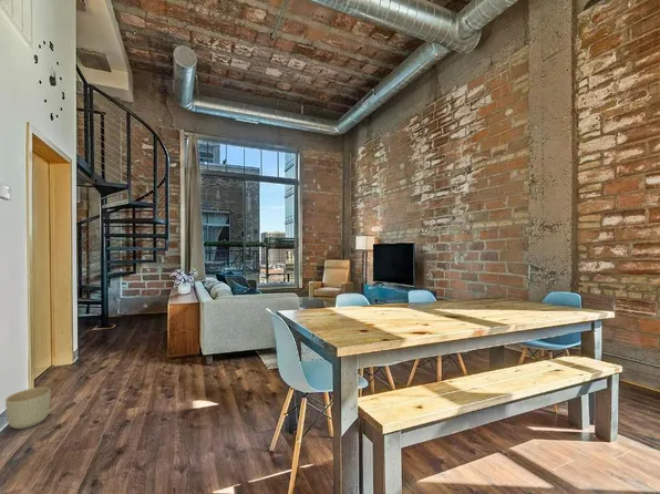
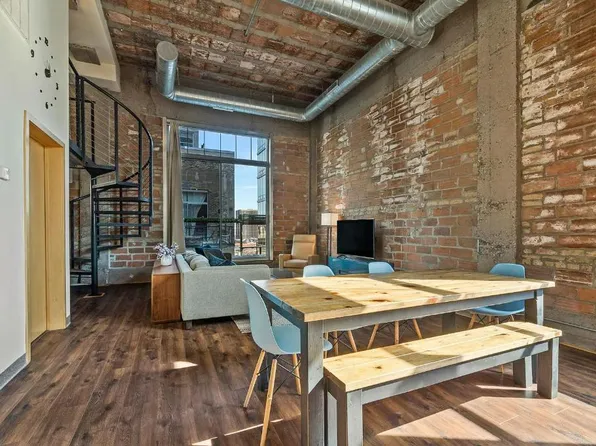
- planter (29, 409)
